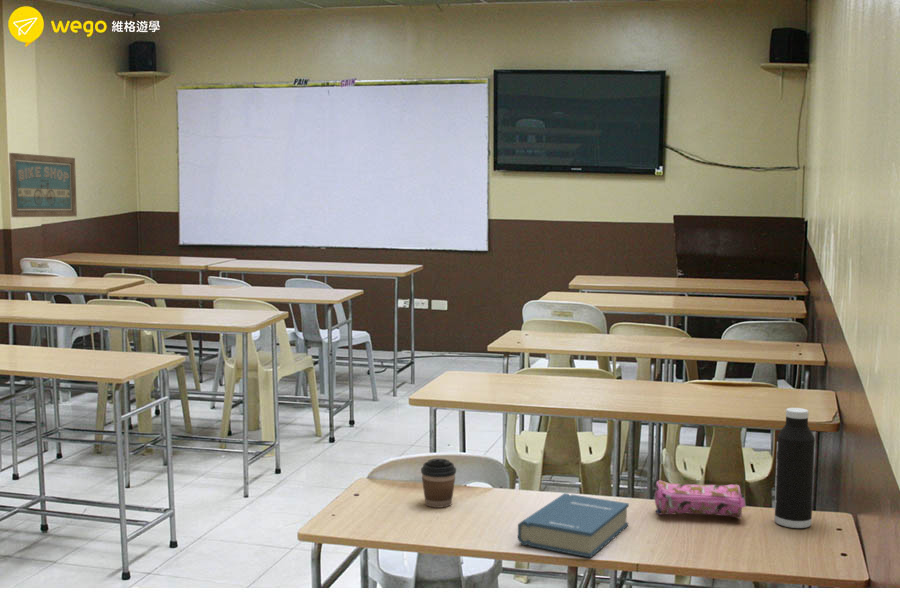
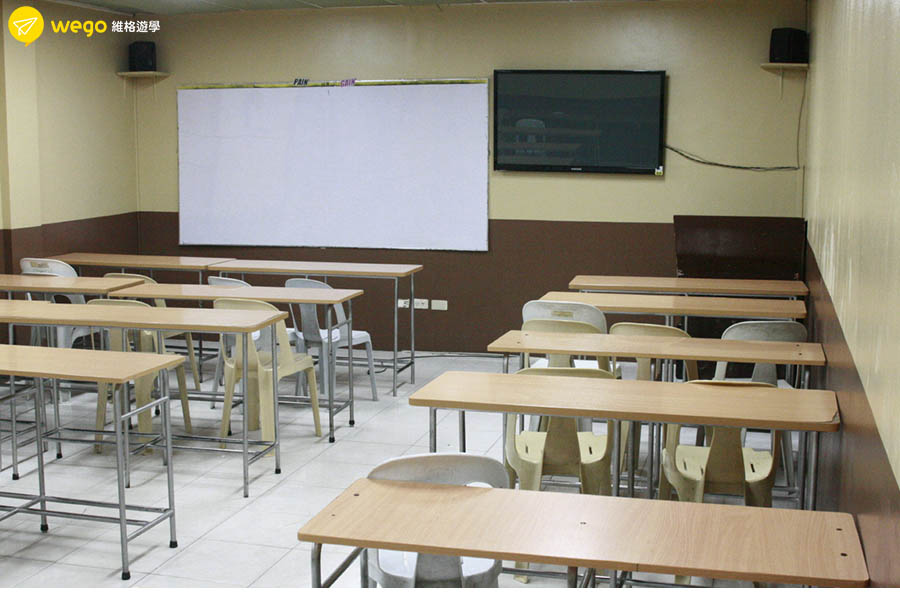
- hardback book (574, 523)
- water bottle (794, 466)
- coffee cup (438, 481)
- pencil case (699, 499)
- wall art (44, 186)
